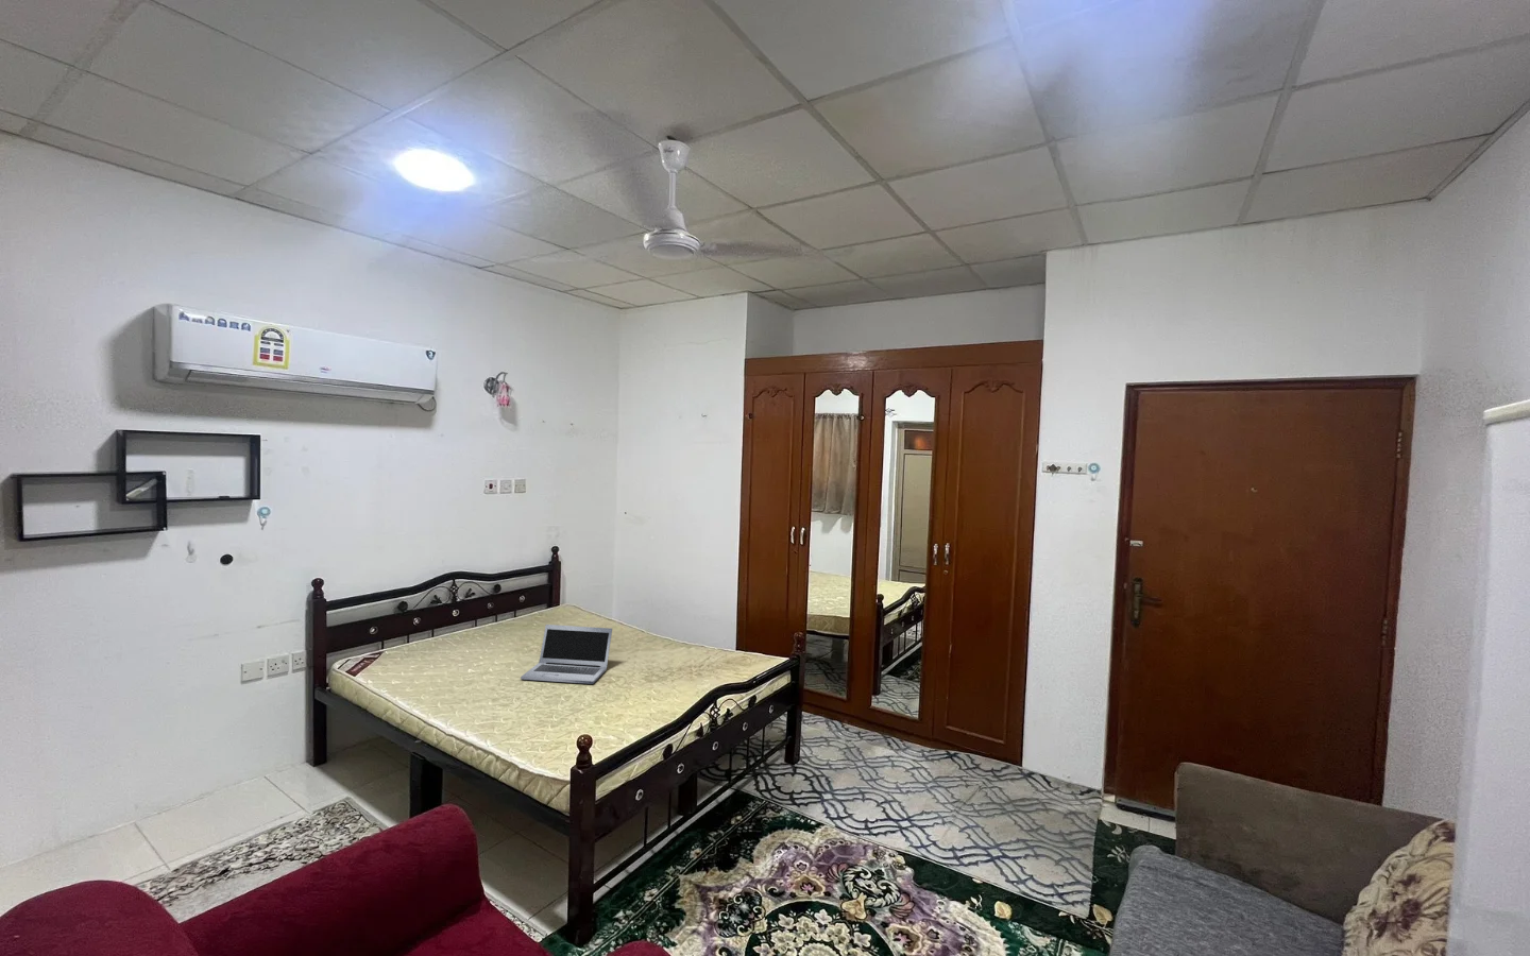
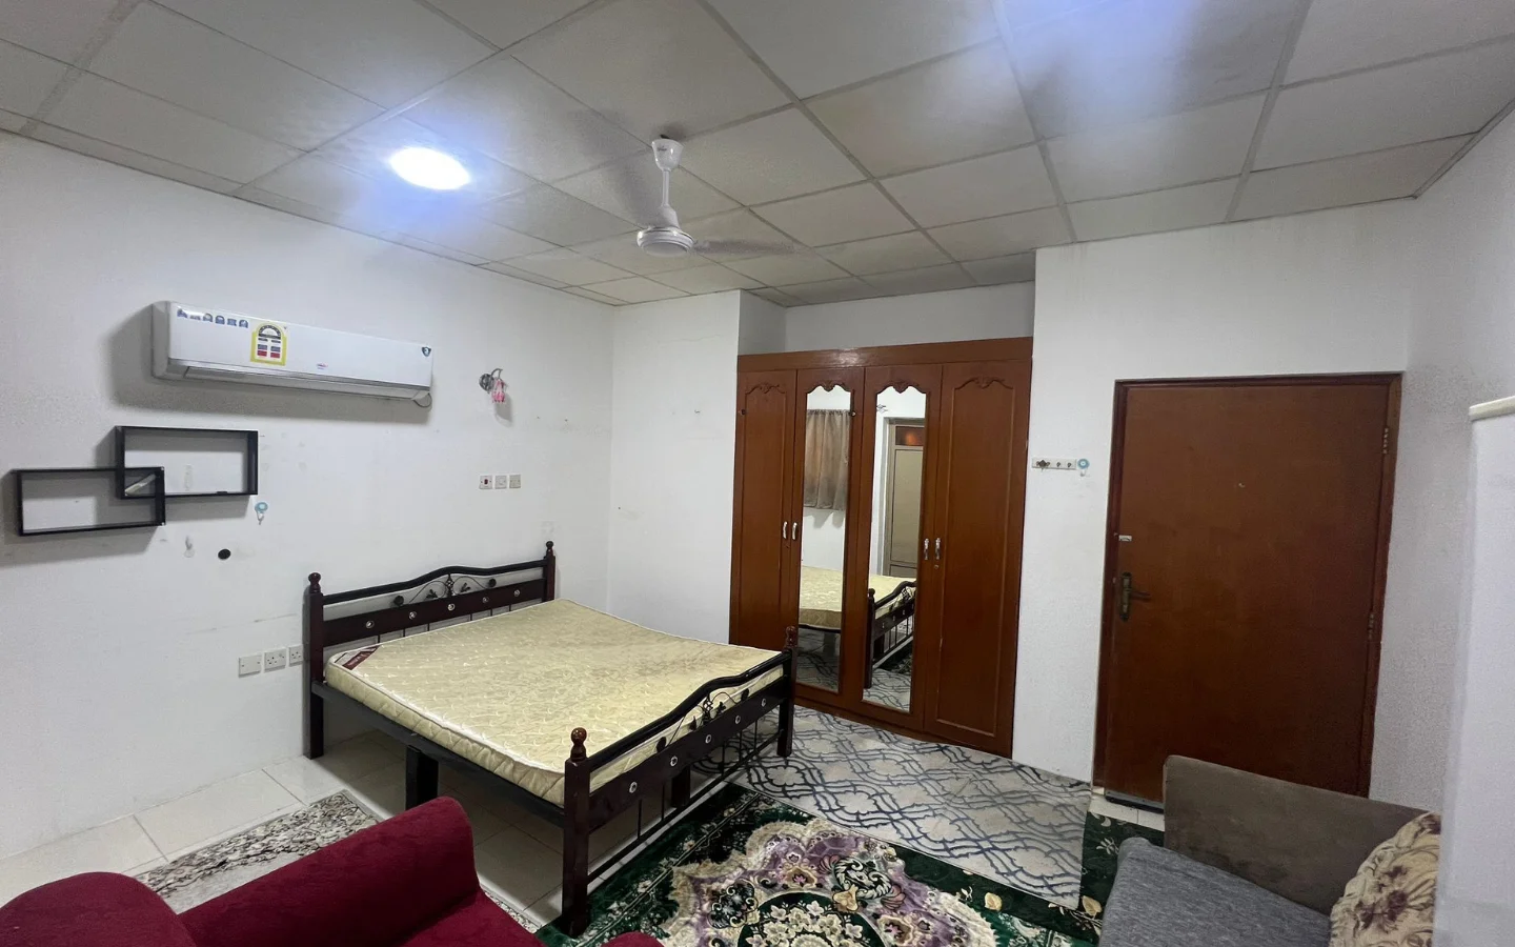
- laptop (568, 652)
